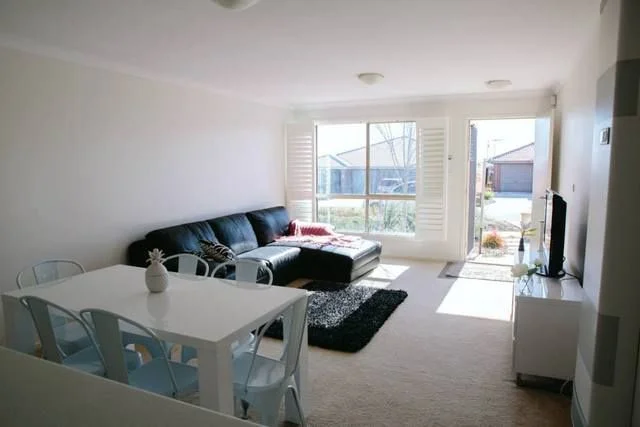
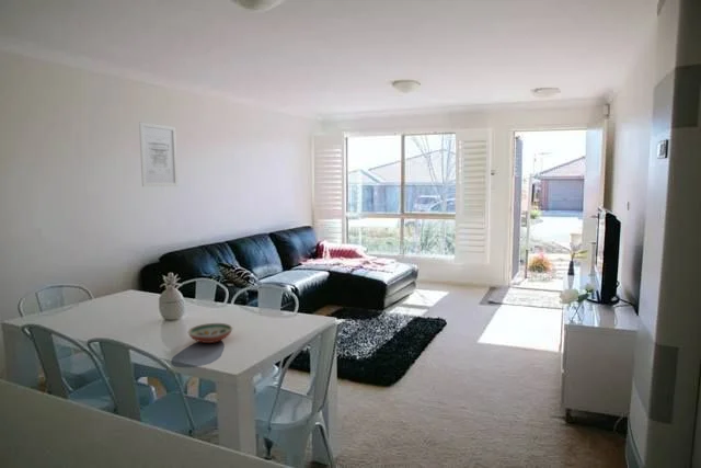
+ decorative bowl (210, 334)
+ wall art (159, 156)
